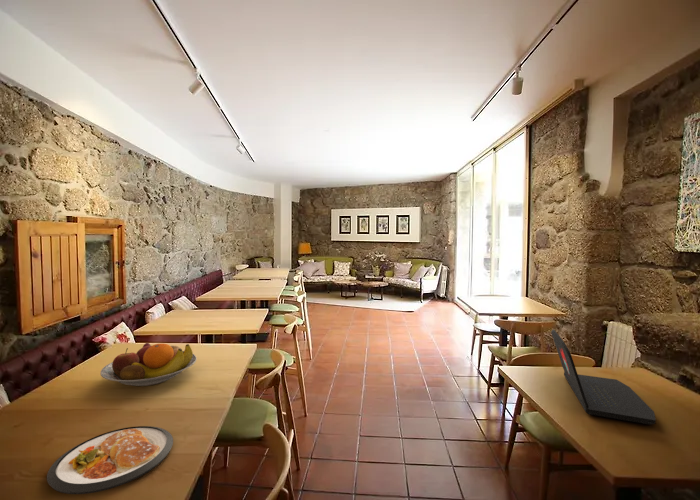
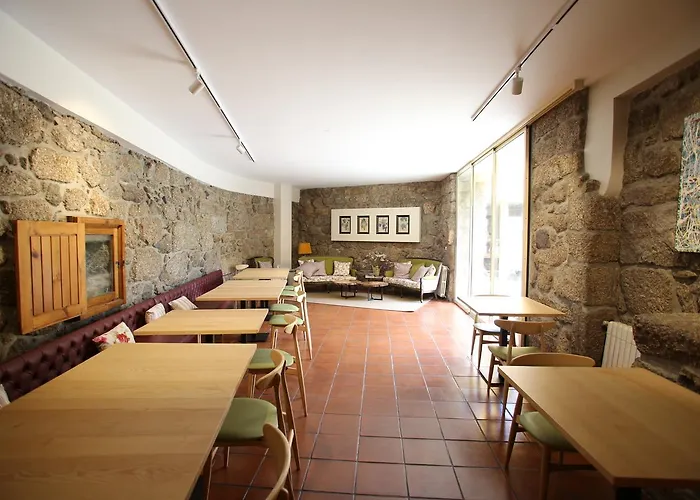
- laptop (593, 376)
- dish (115, 452)
- fruit bowl (151, 360)
